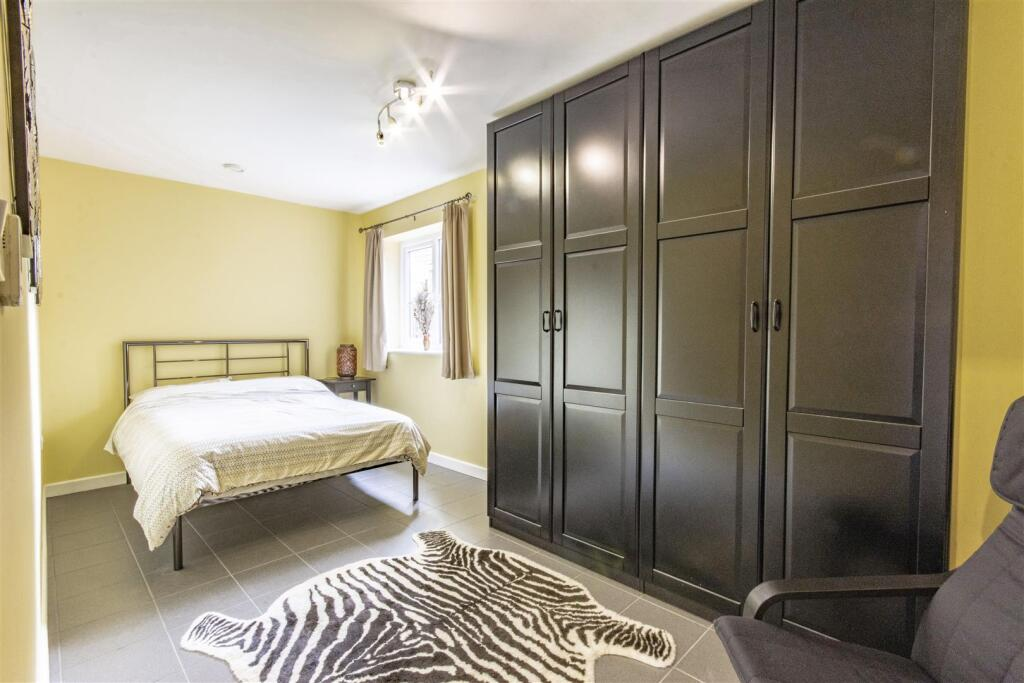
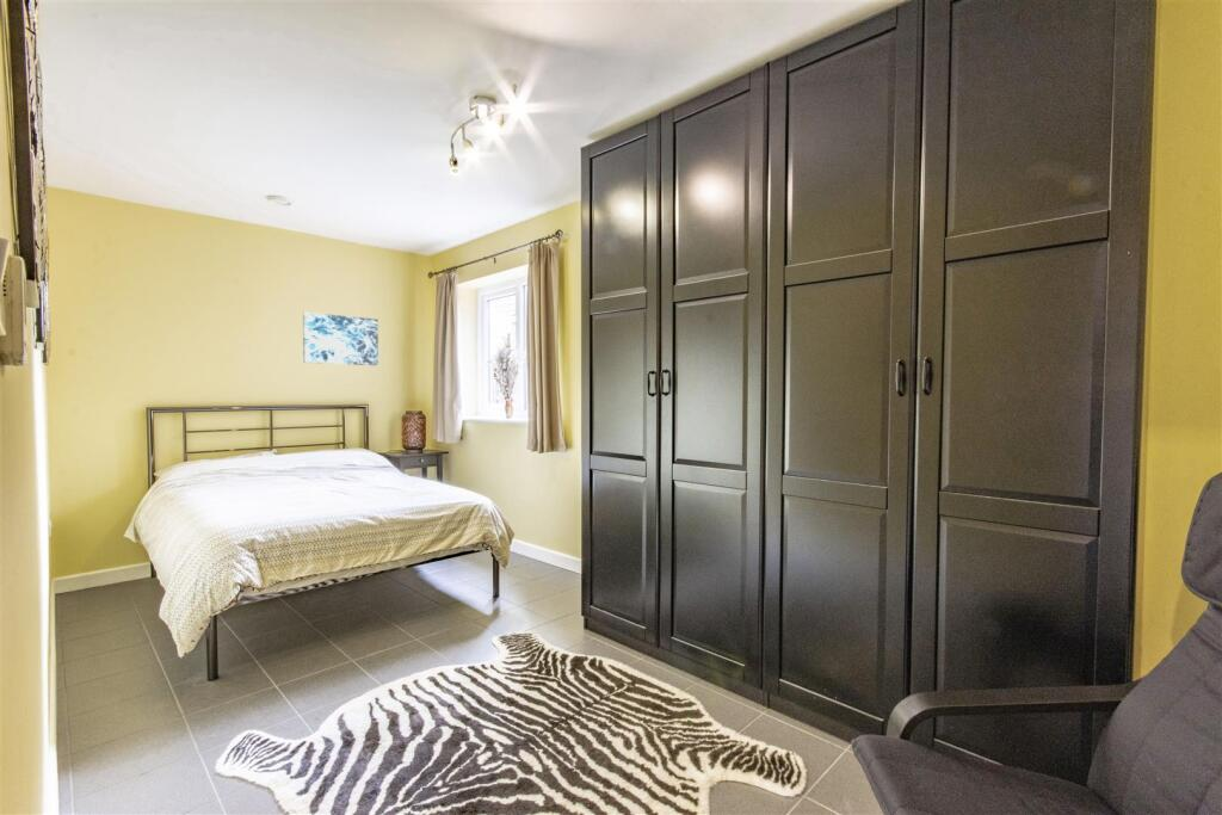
+ wall art (341, 340)
